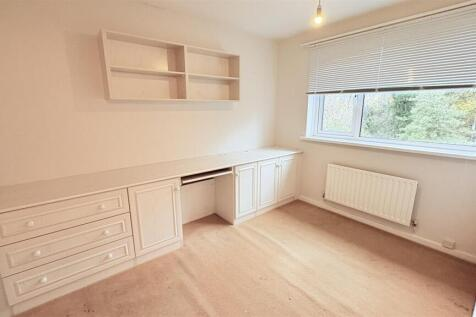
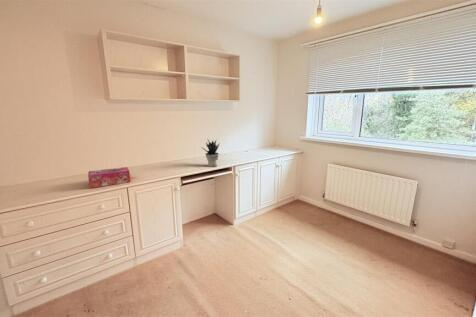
+ tissue box (109, 176)
+ potted plant (213, 152)
